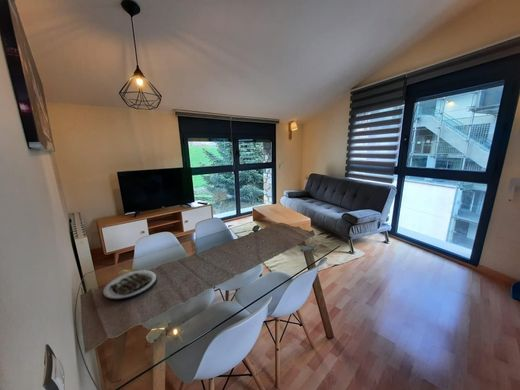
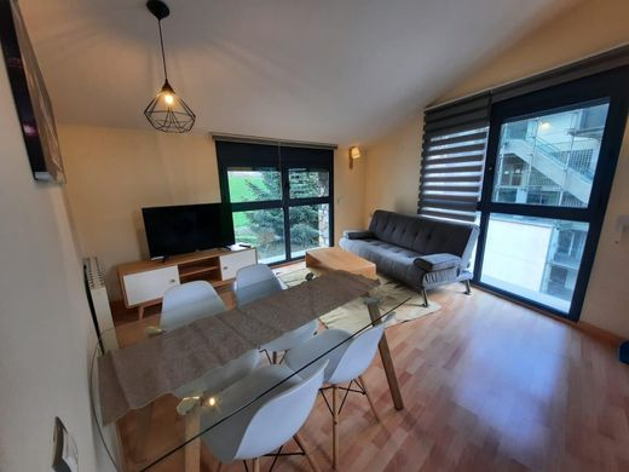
- plate (131, 282)
